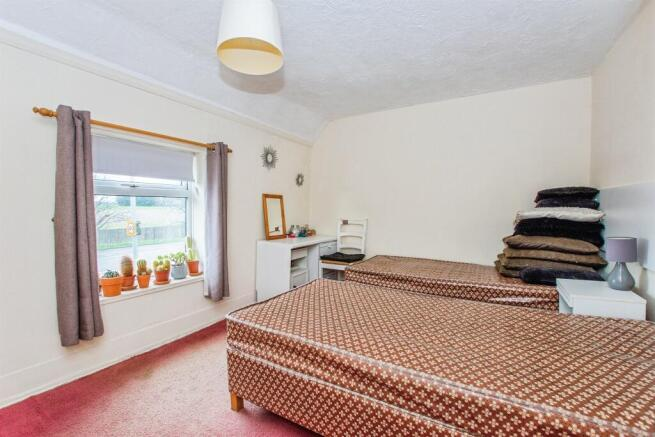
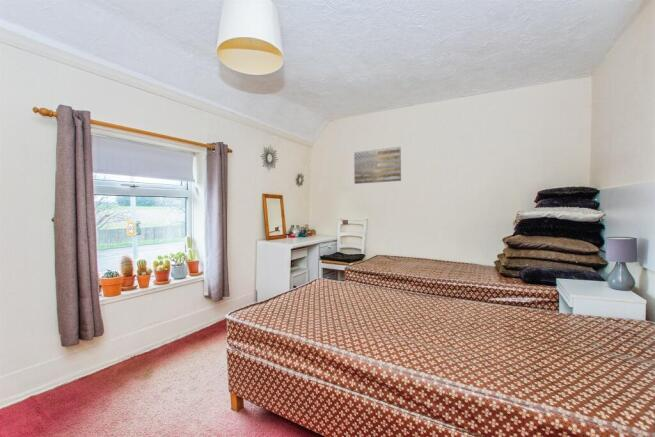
+ wall art (376, 166)
